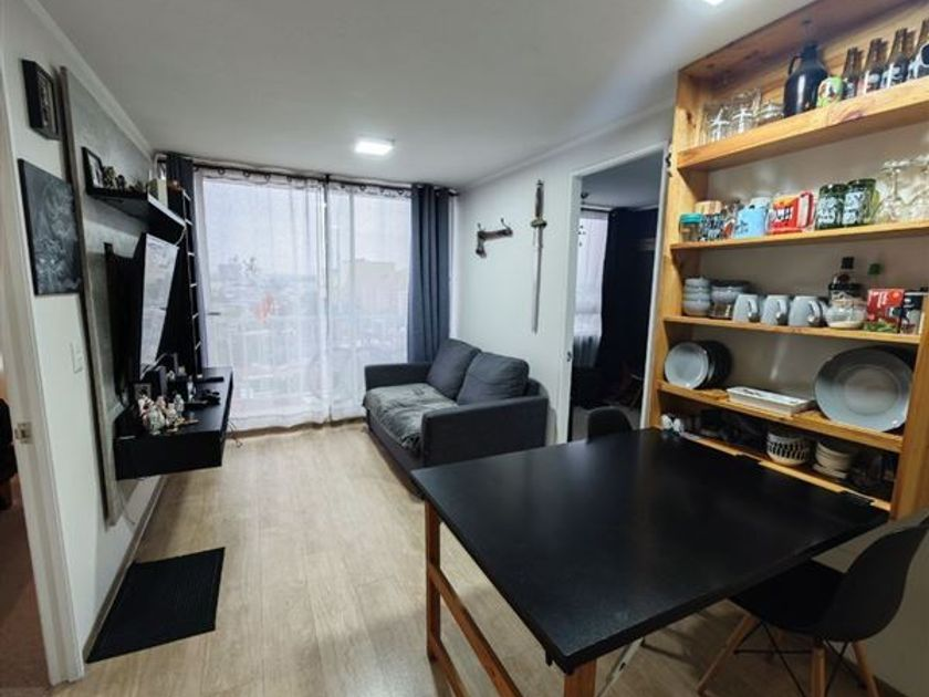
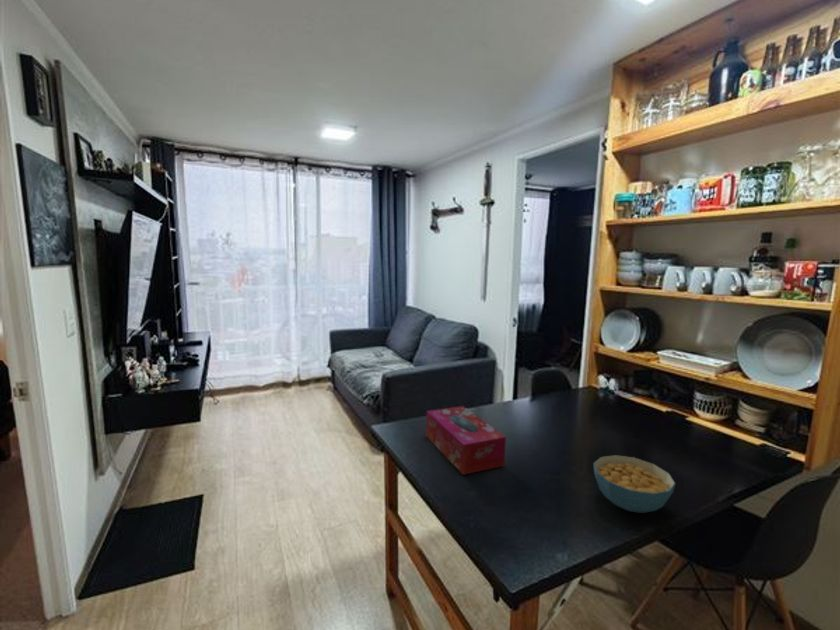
+ cereal bowl (631, 489)
+ tissue box (462, 436)
